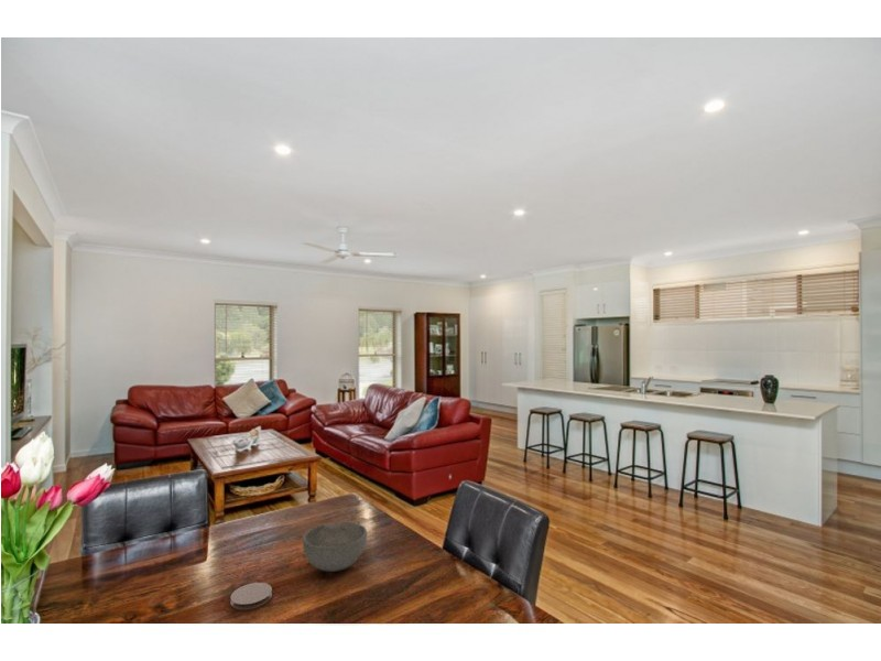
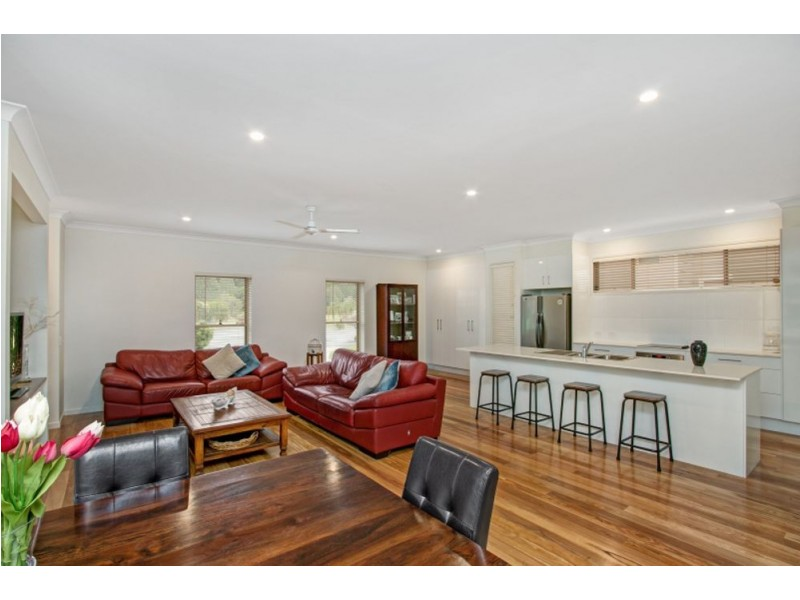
- bowl (335, 550)
- coaster (251, 595)
